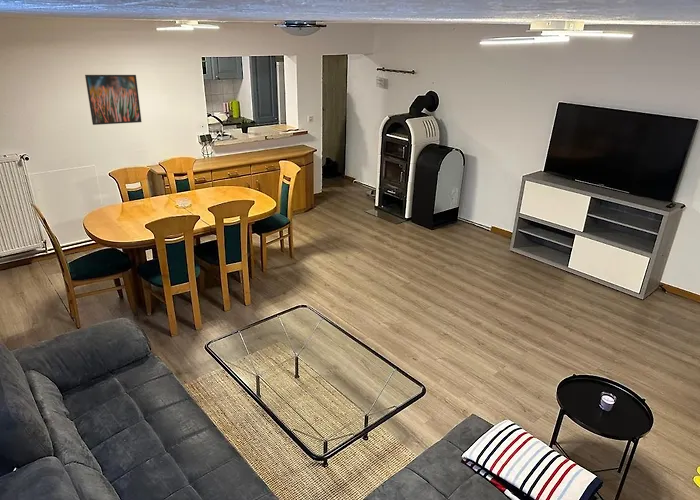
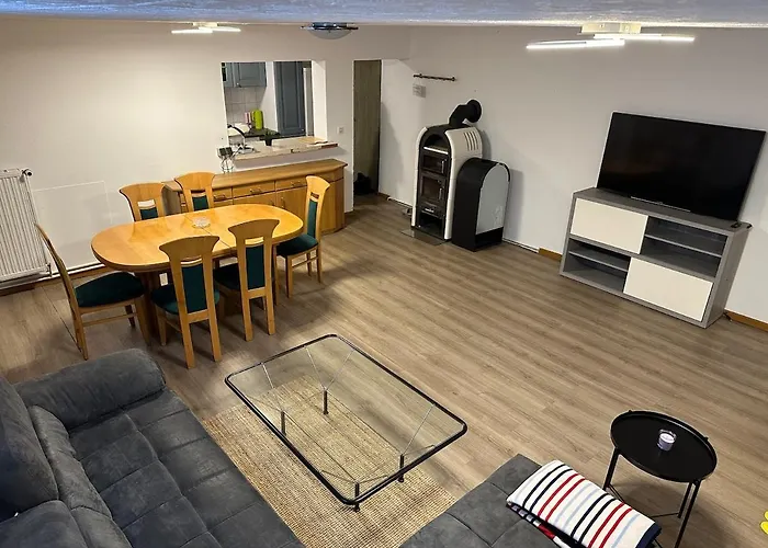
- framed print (114, 99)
